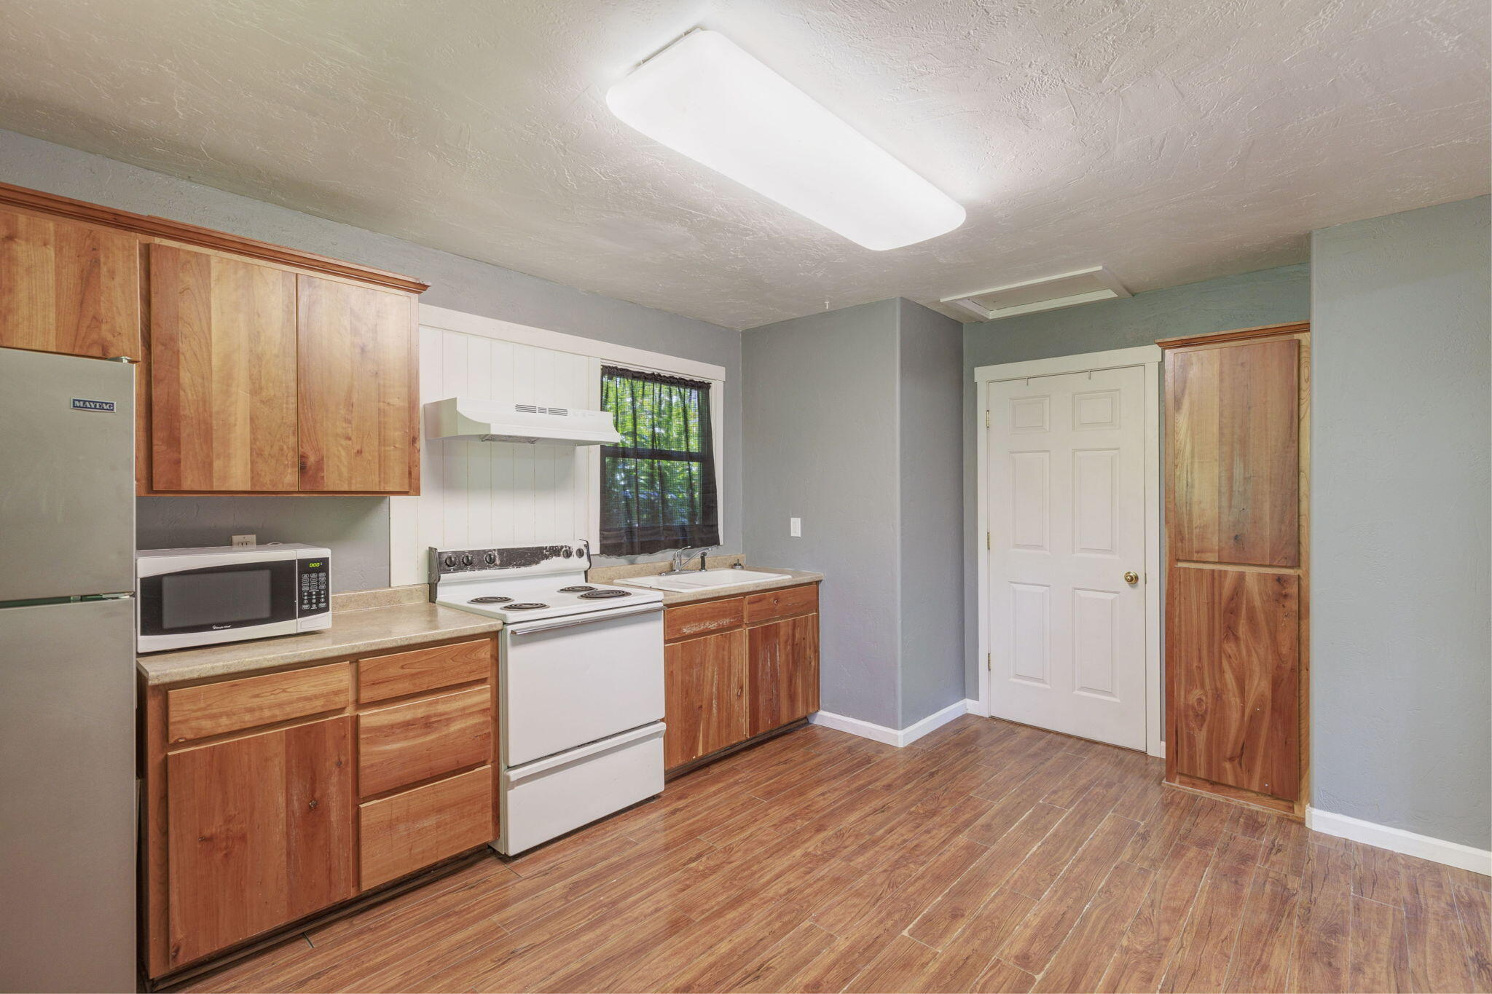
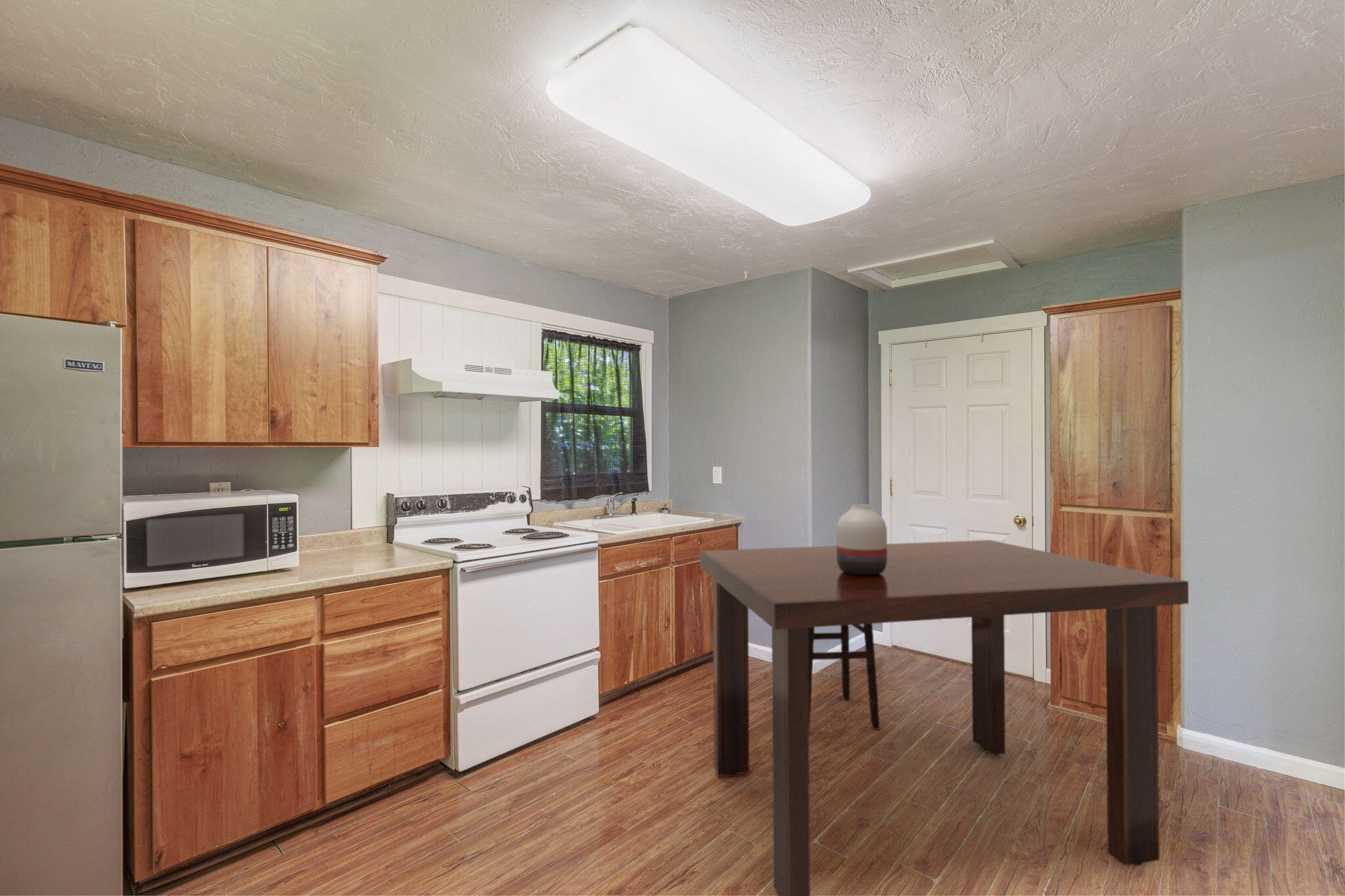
+ stool (826, 637)
+ vase (861, 538)
+ dining table (972, 687)
